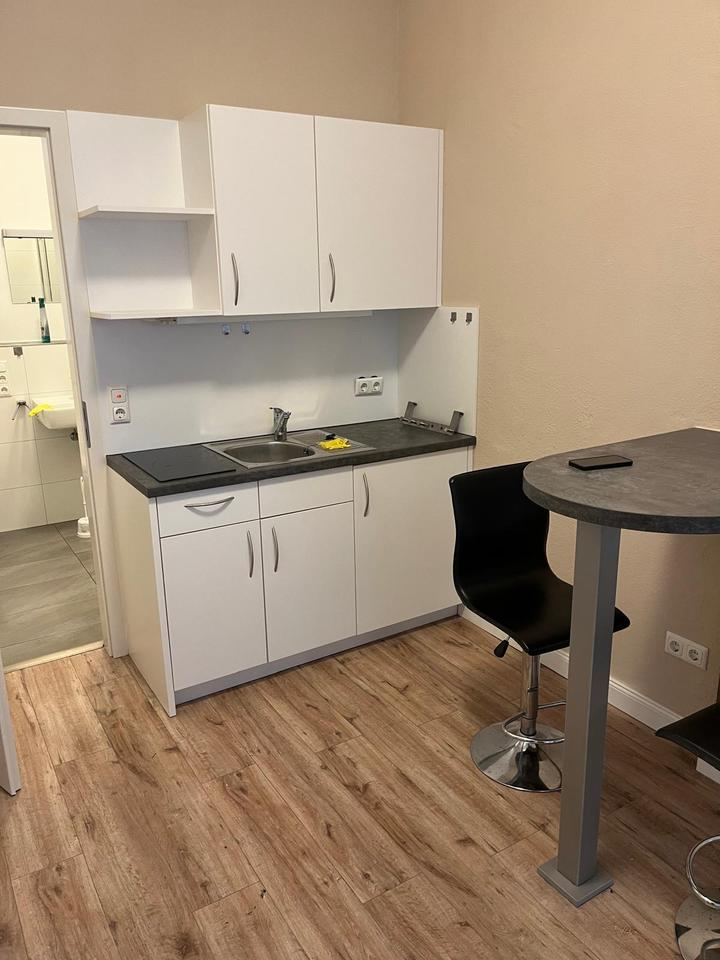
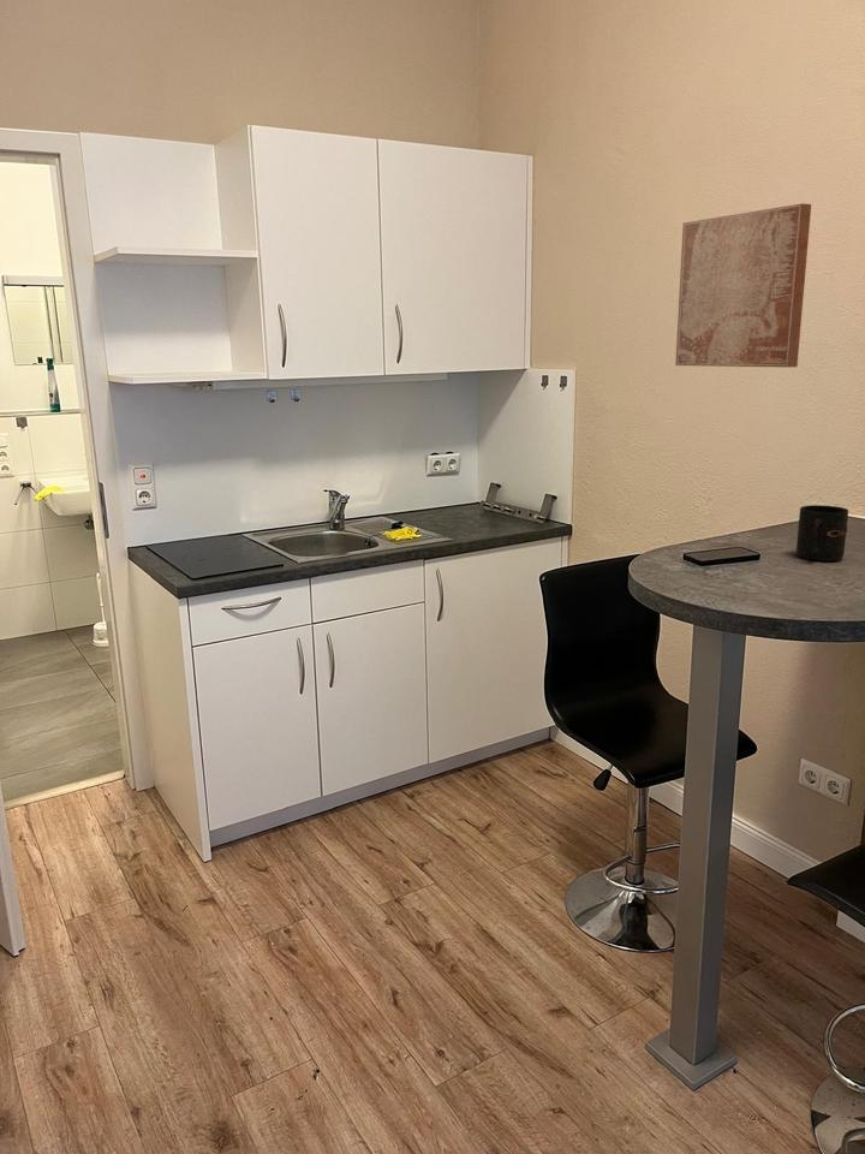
+ wall art (736, 291)
+ mug (818, 534)
